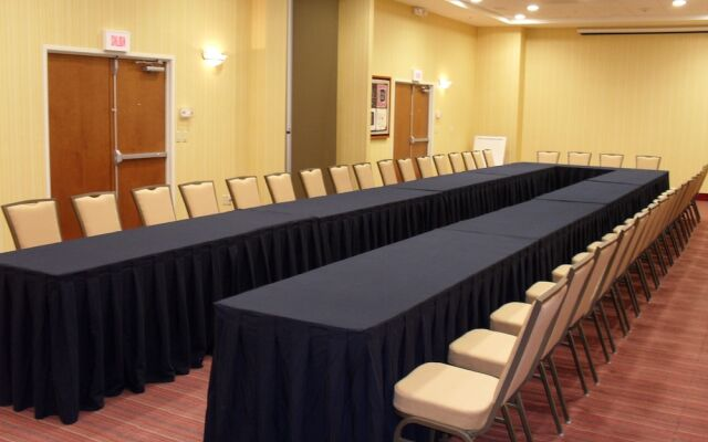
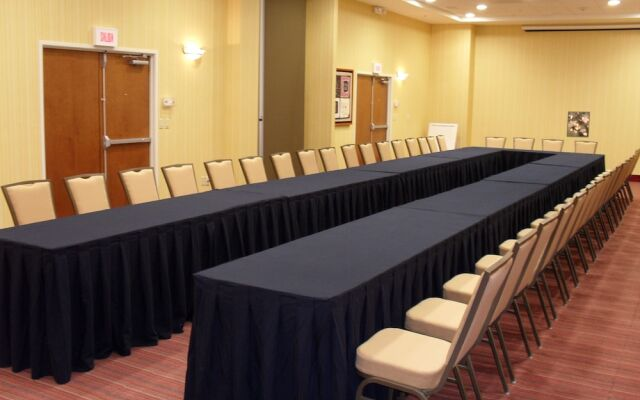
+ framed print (578, 124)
